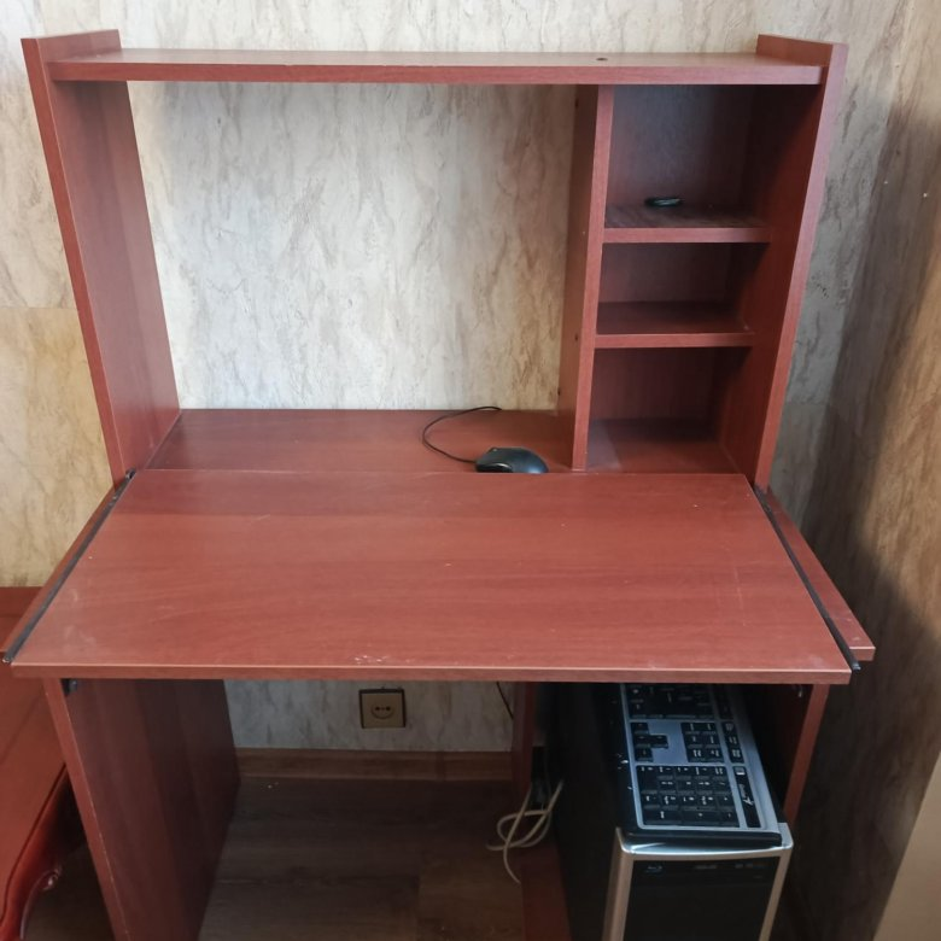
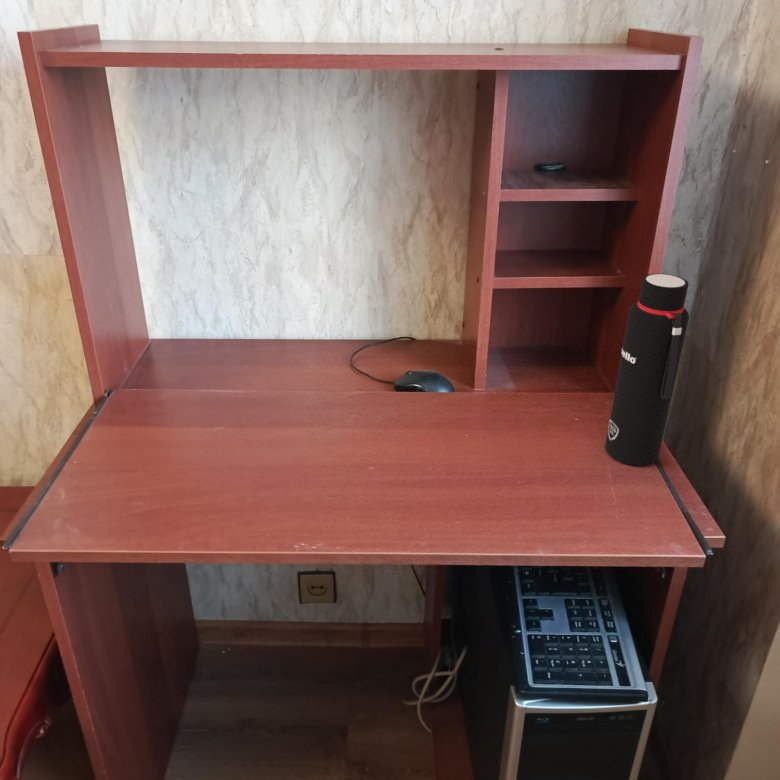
+ water bottle (649, 373)
